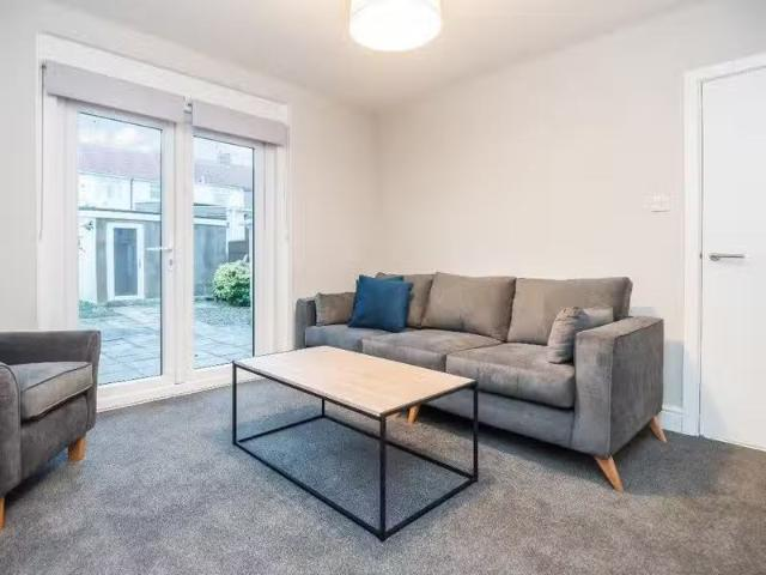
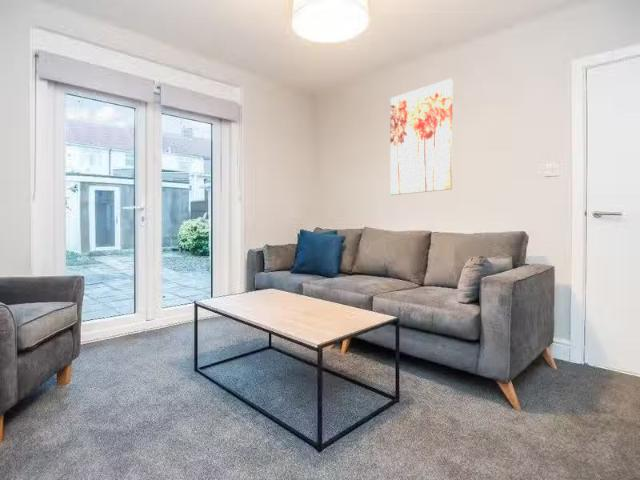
+ wall art (419, 140)
